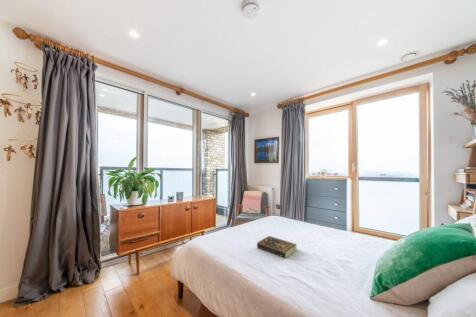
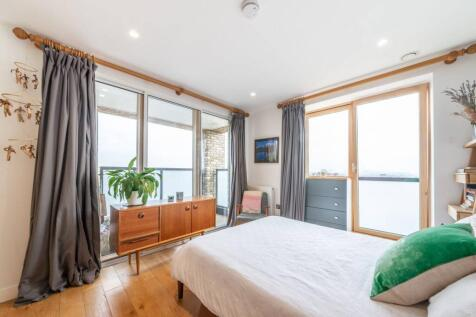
- book (276, 245)
